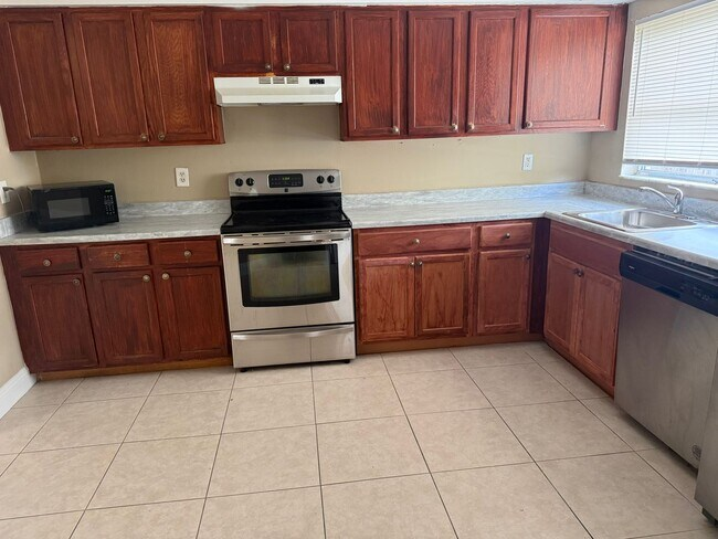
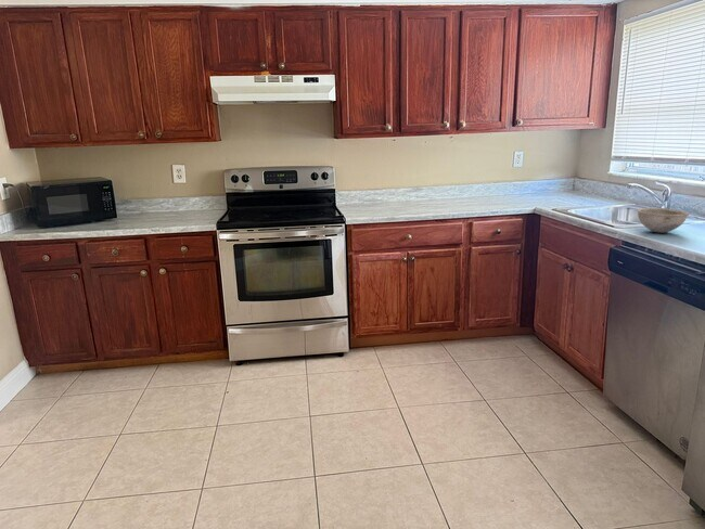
+ bowl (661, 221)
